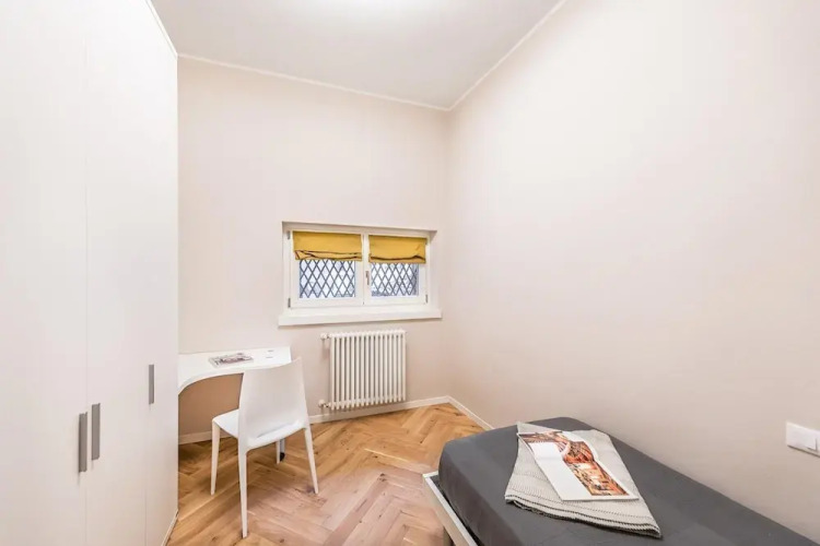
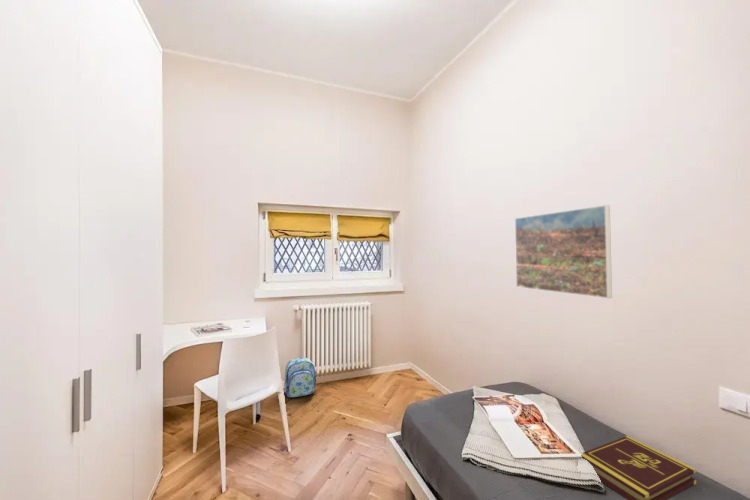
+ backpack (300, 377)
+ book (635, 468)
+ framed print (556, 252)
